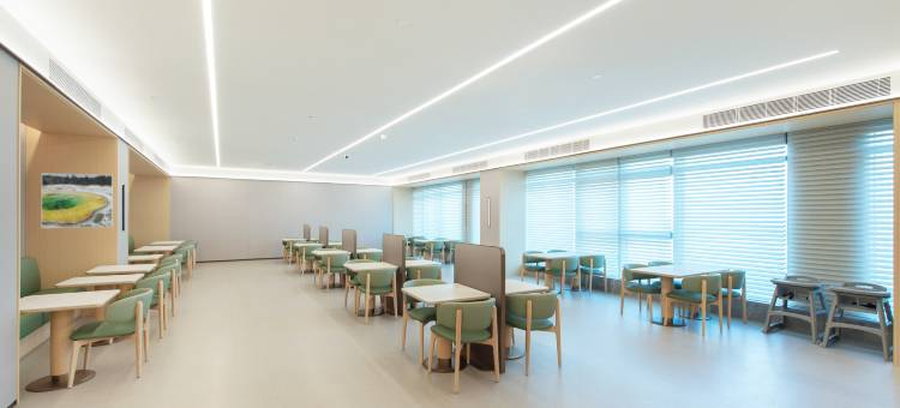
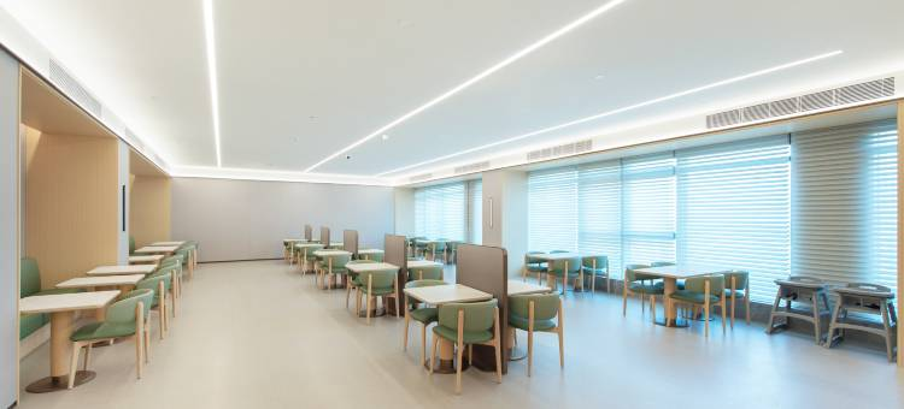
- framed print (78, 200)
